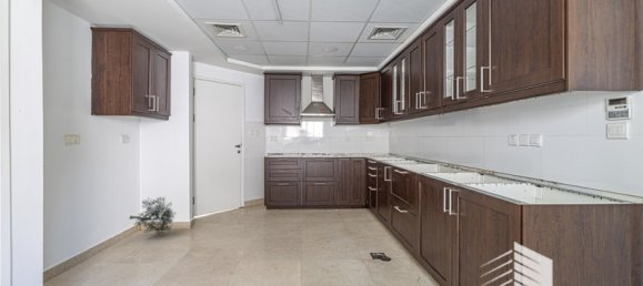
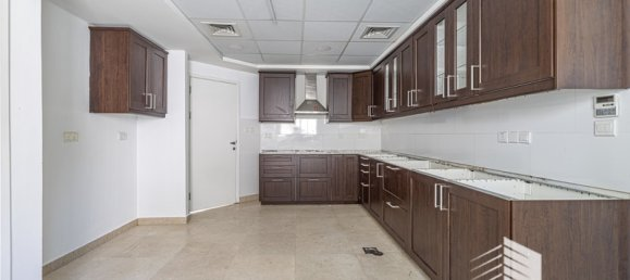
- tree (152, 215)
